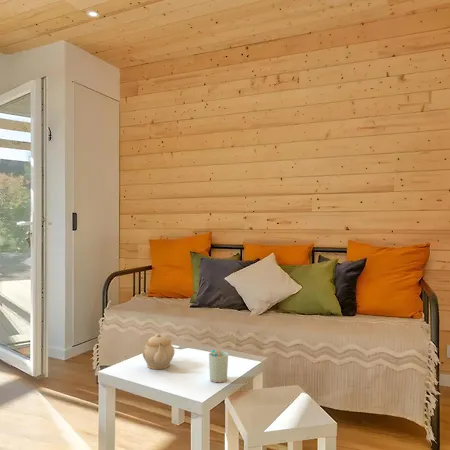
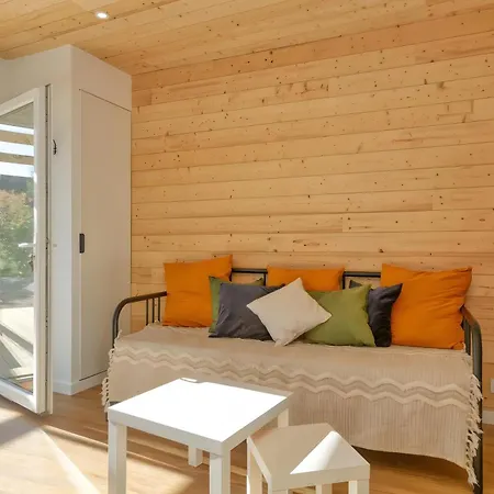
- teapot (158, 349)
- cup (218, 363)
